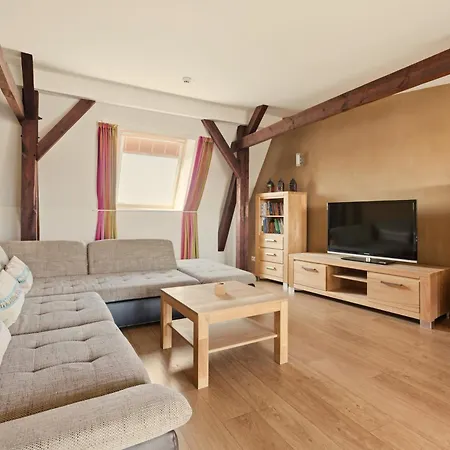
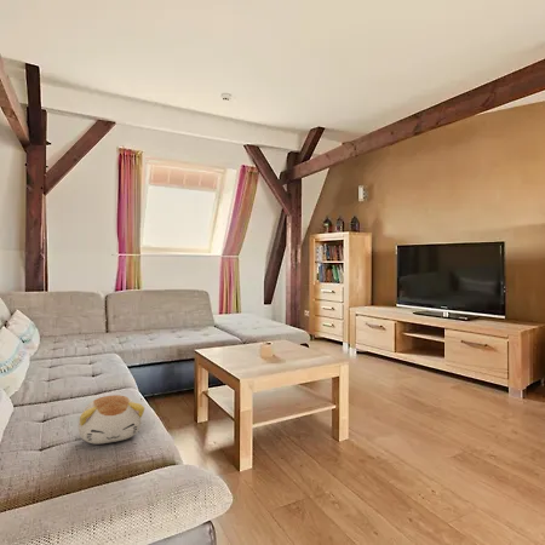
+ plush toy (109, 414)
